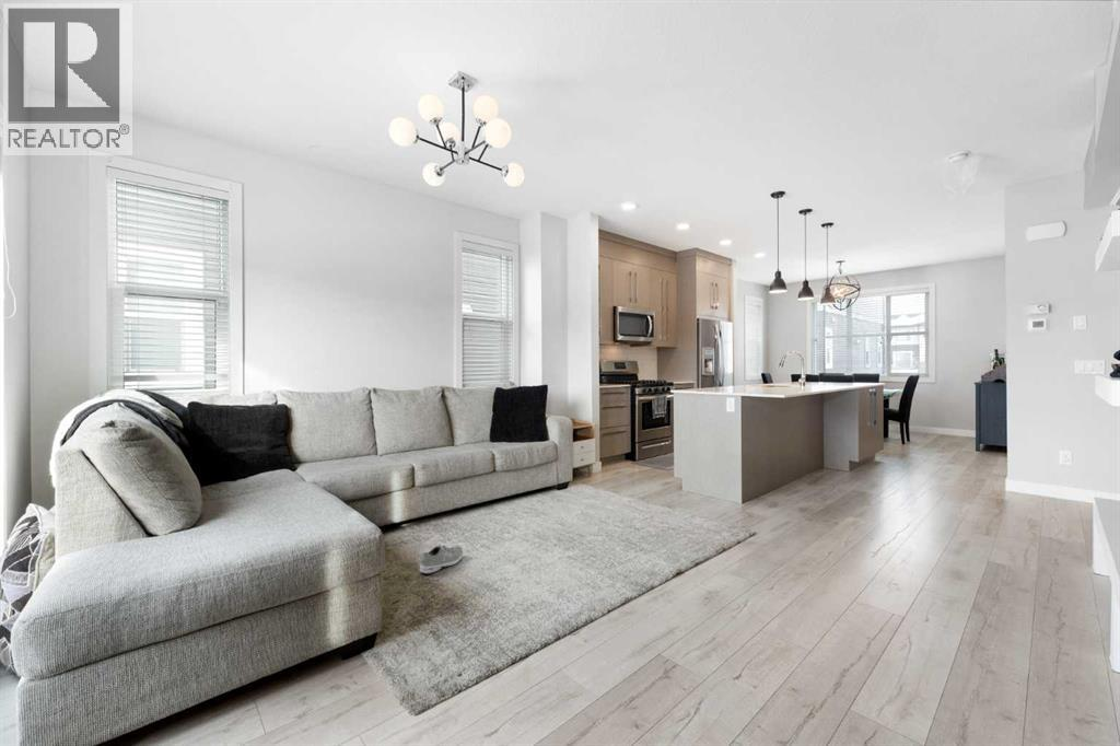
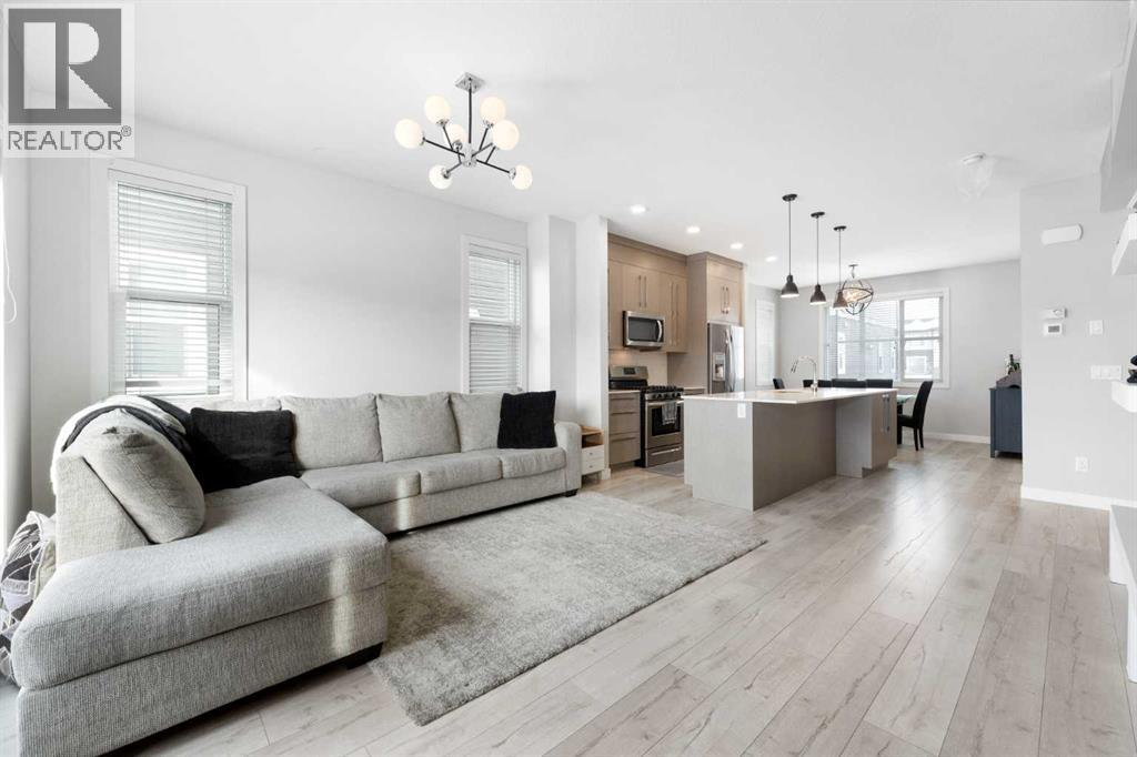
- sneaker (443, 553)
